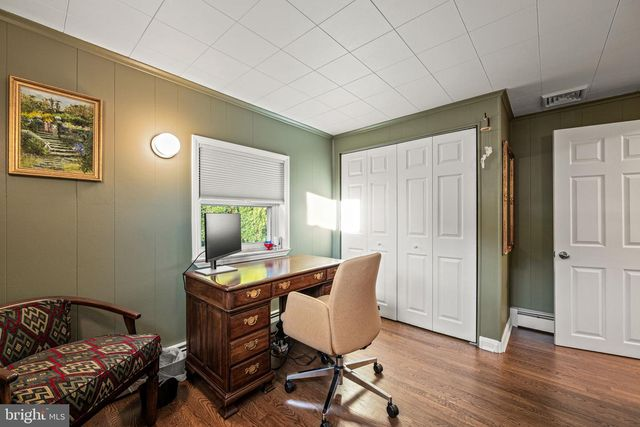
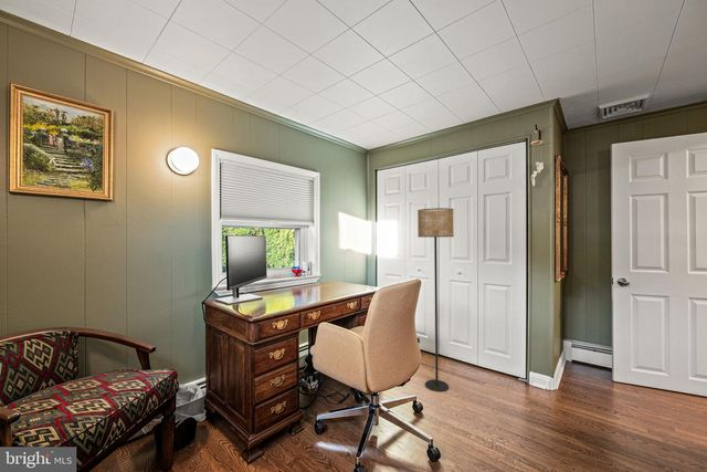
+ floor lamp (435, 297)
